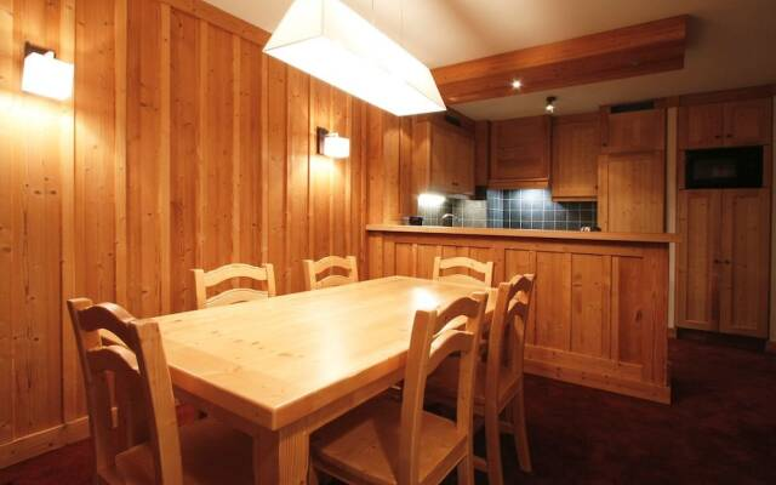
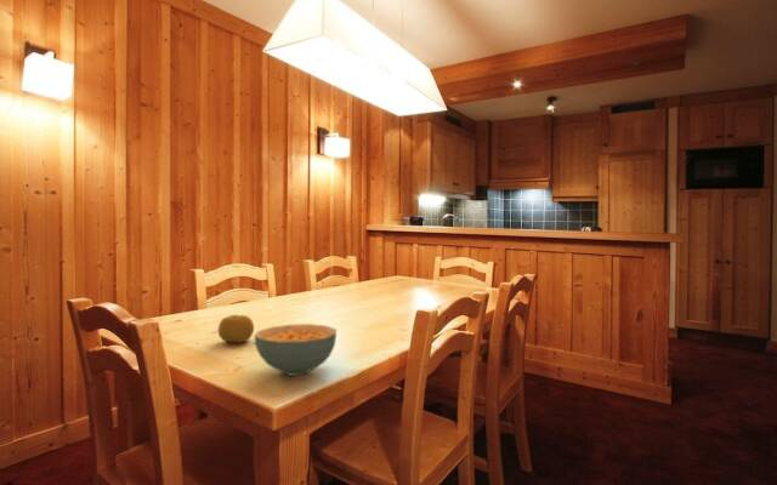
+ fruit (236, 327)
+ cereal bowl (296, 352)
